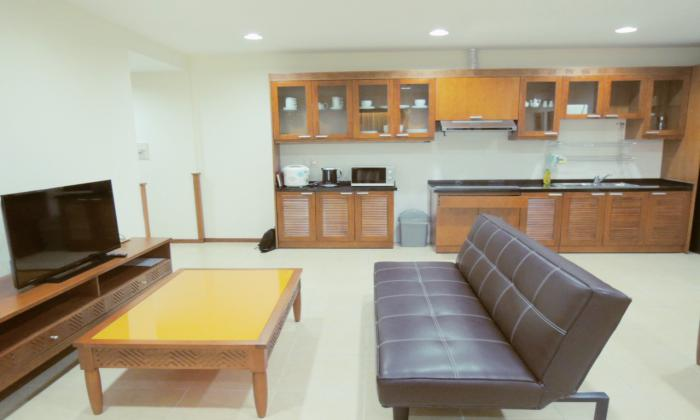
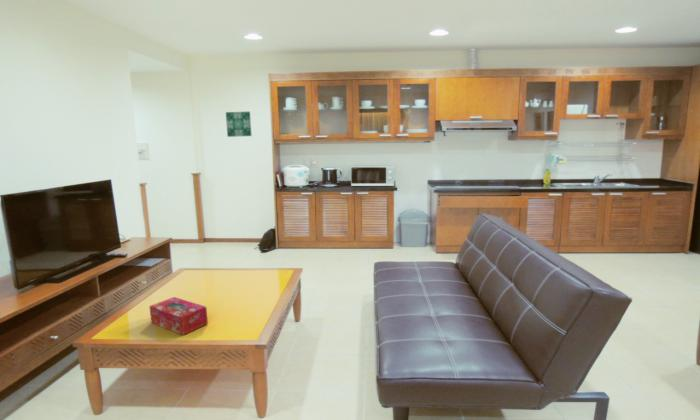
+ wall art (238, 124)
+ tissue box (178, 314)
